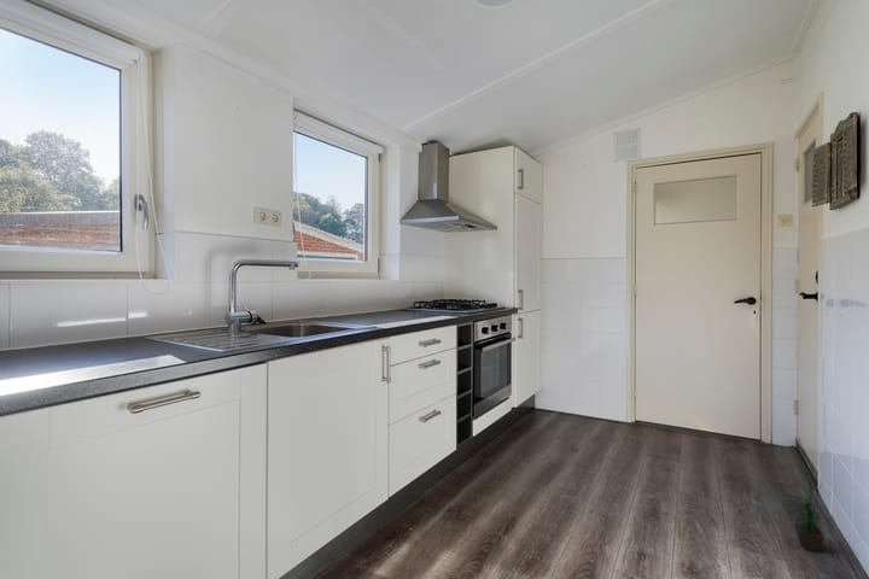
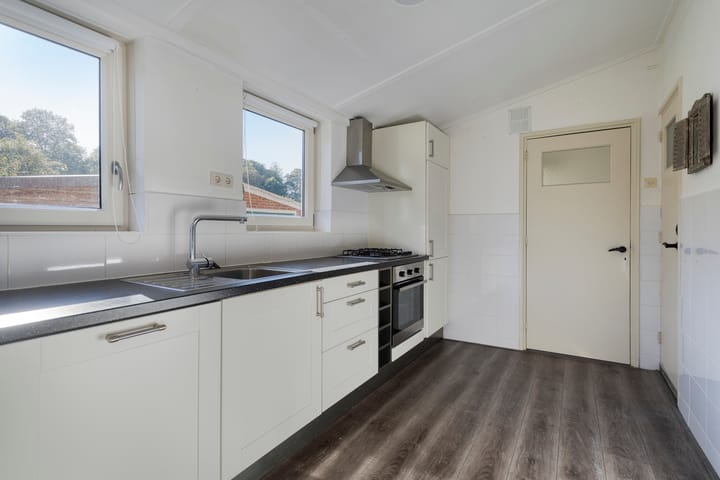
- potted plant (806, 504)
